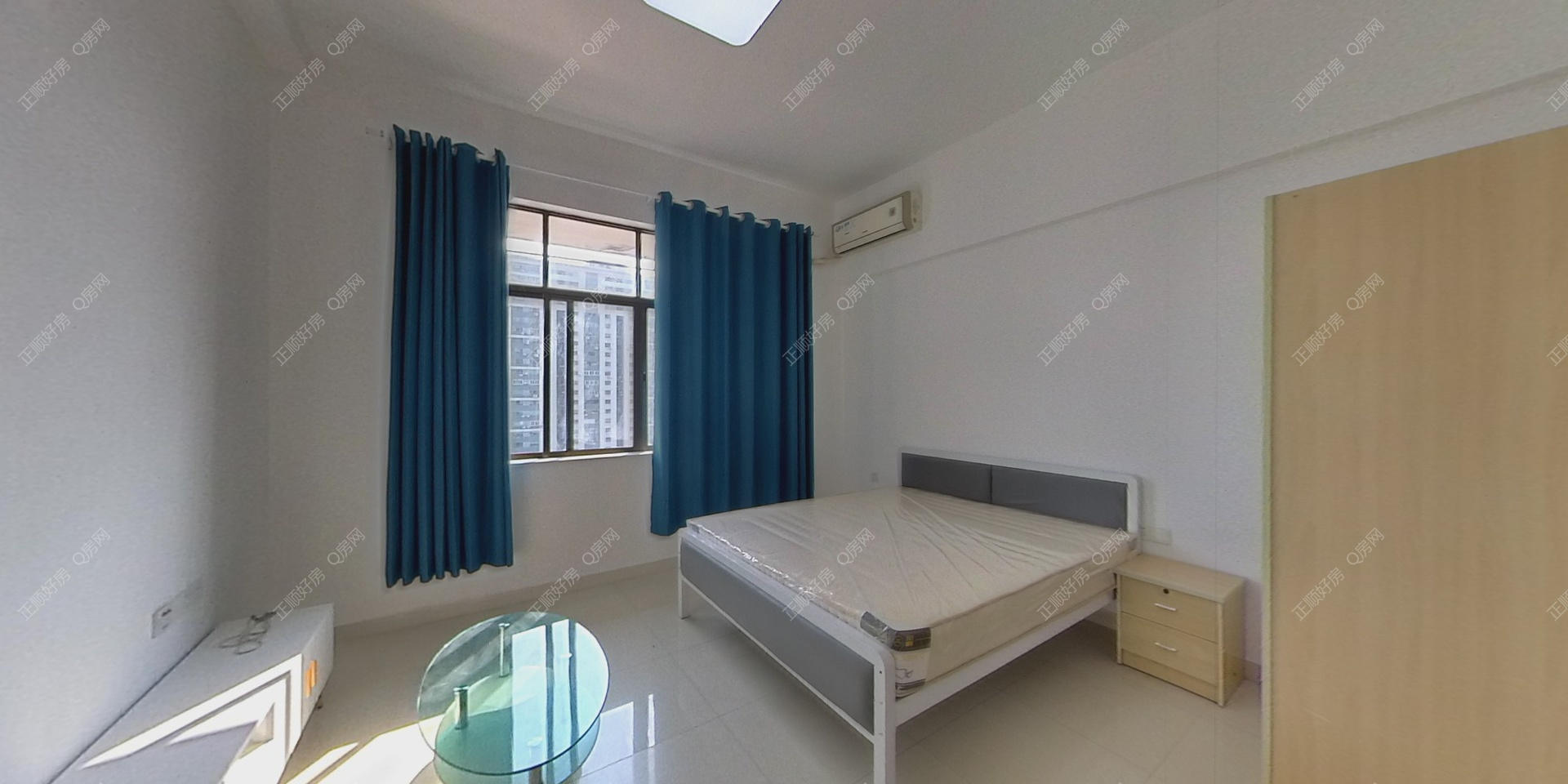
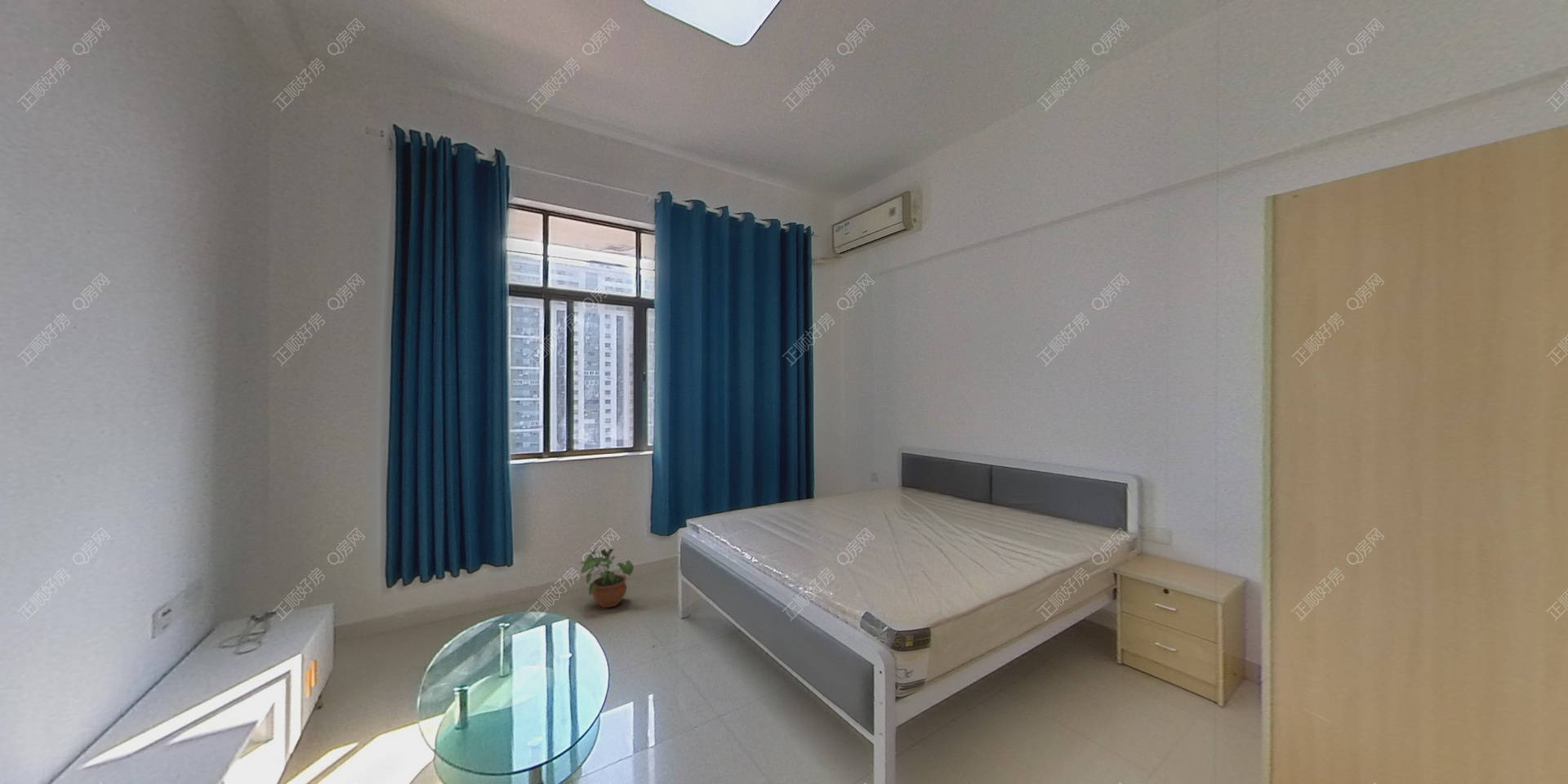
+ potted plant (604, 573)
